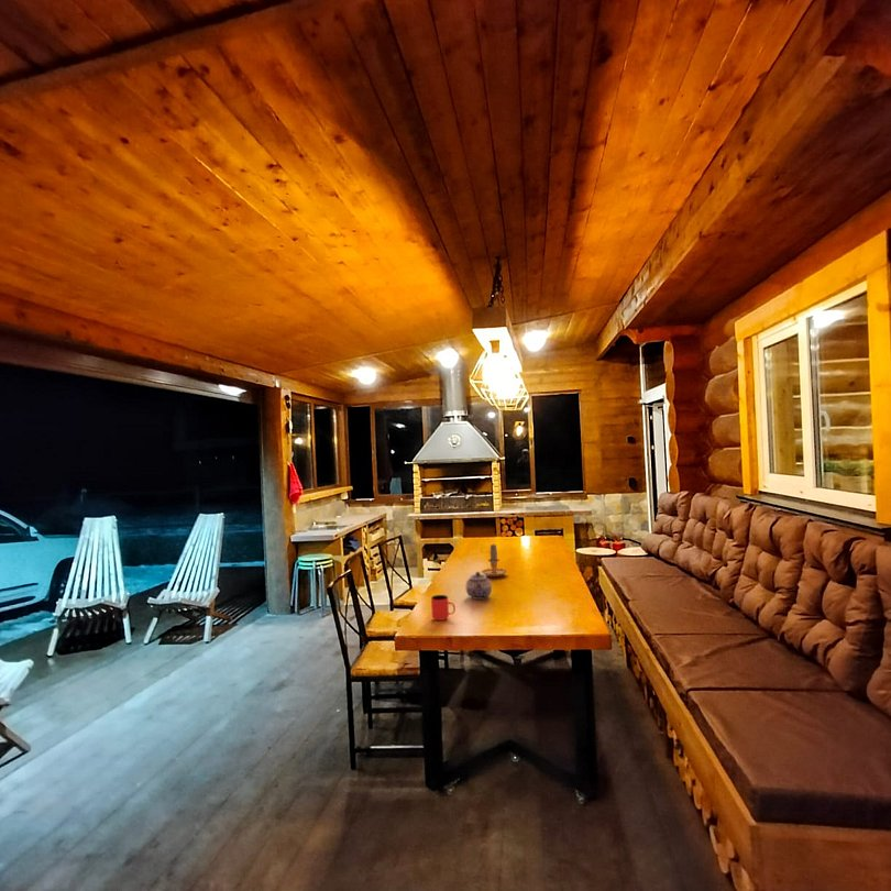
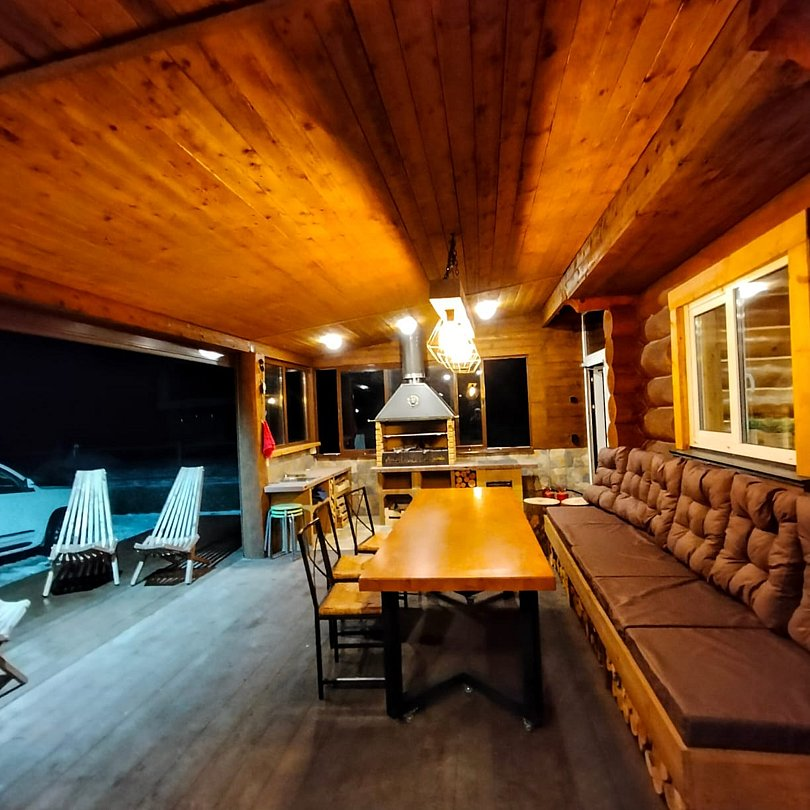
- candle (493, 559)
- cup (443, 607)
- teapot (479, 584)
